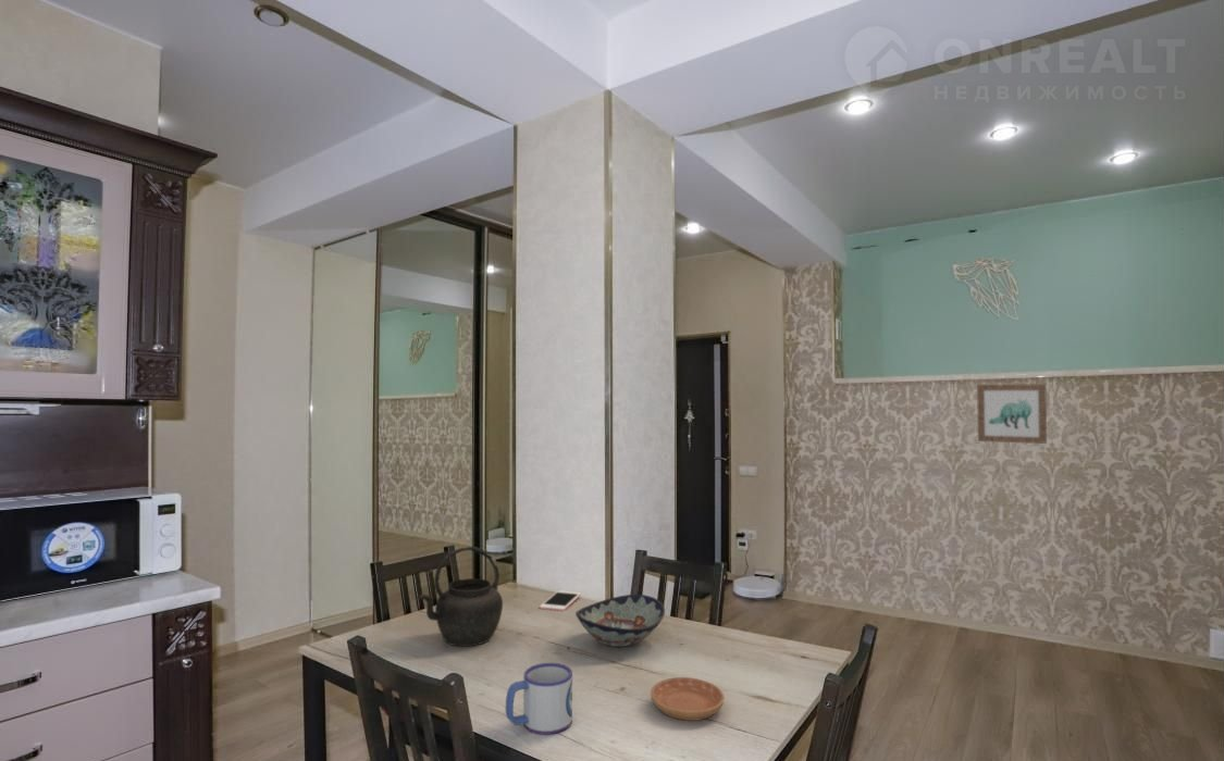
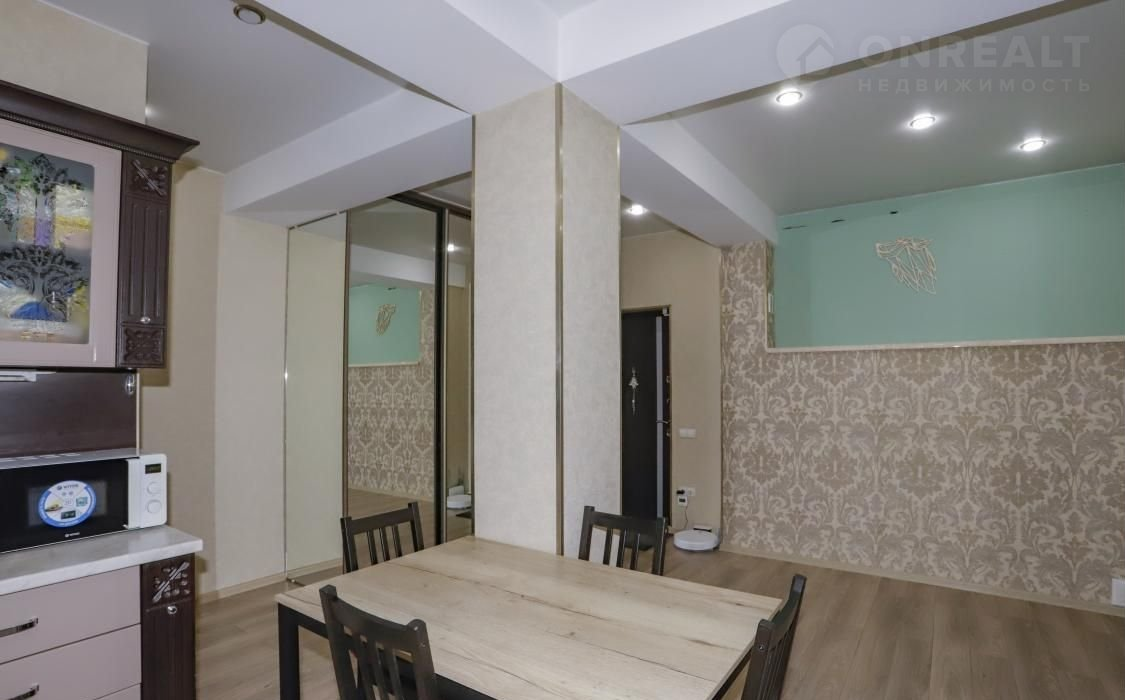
- saucer (687, 699)
- decorative bowl (620, 624)
- cell phone (560, 600)
- kettle (459, 595)
- wall art (1011, 413)
- mug (539, 699)
